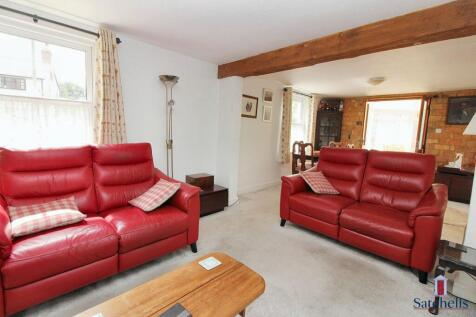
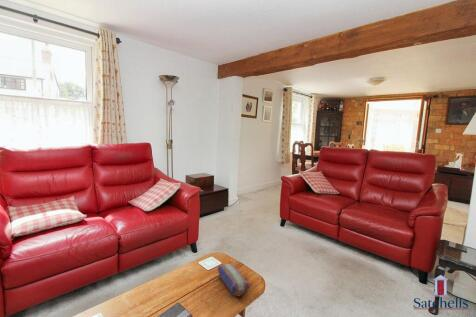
+ pencil case (232, 277)
